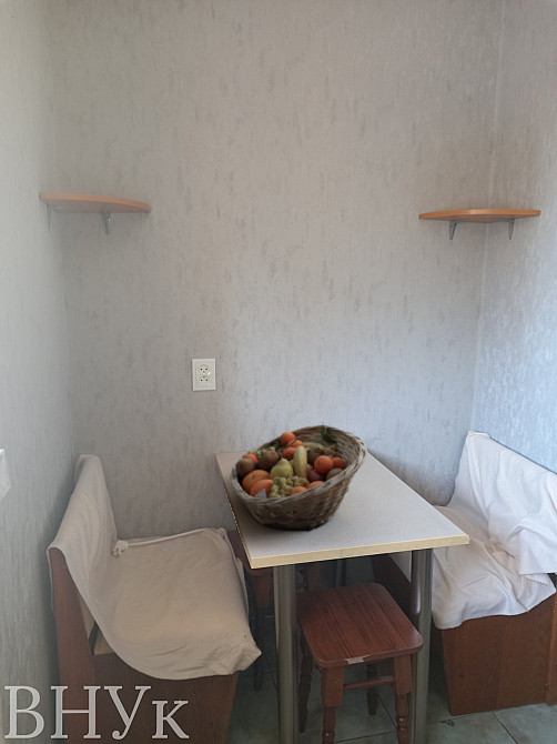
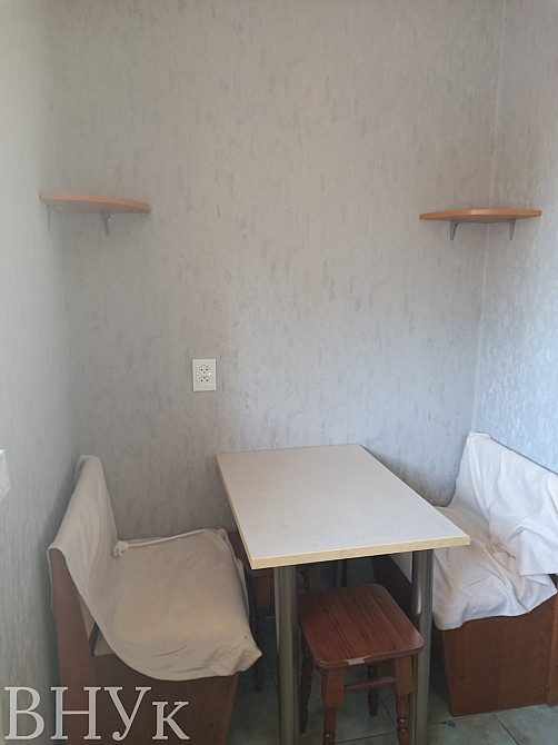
- fruit basket (296, 472)
